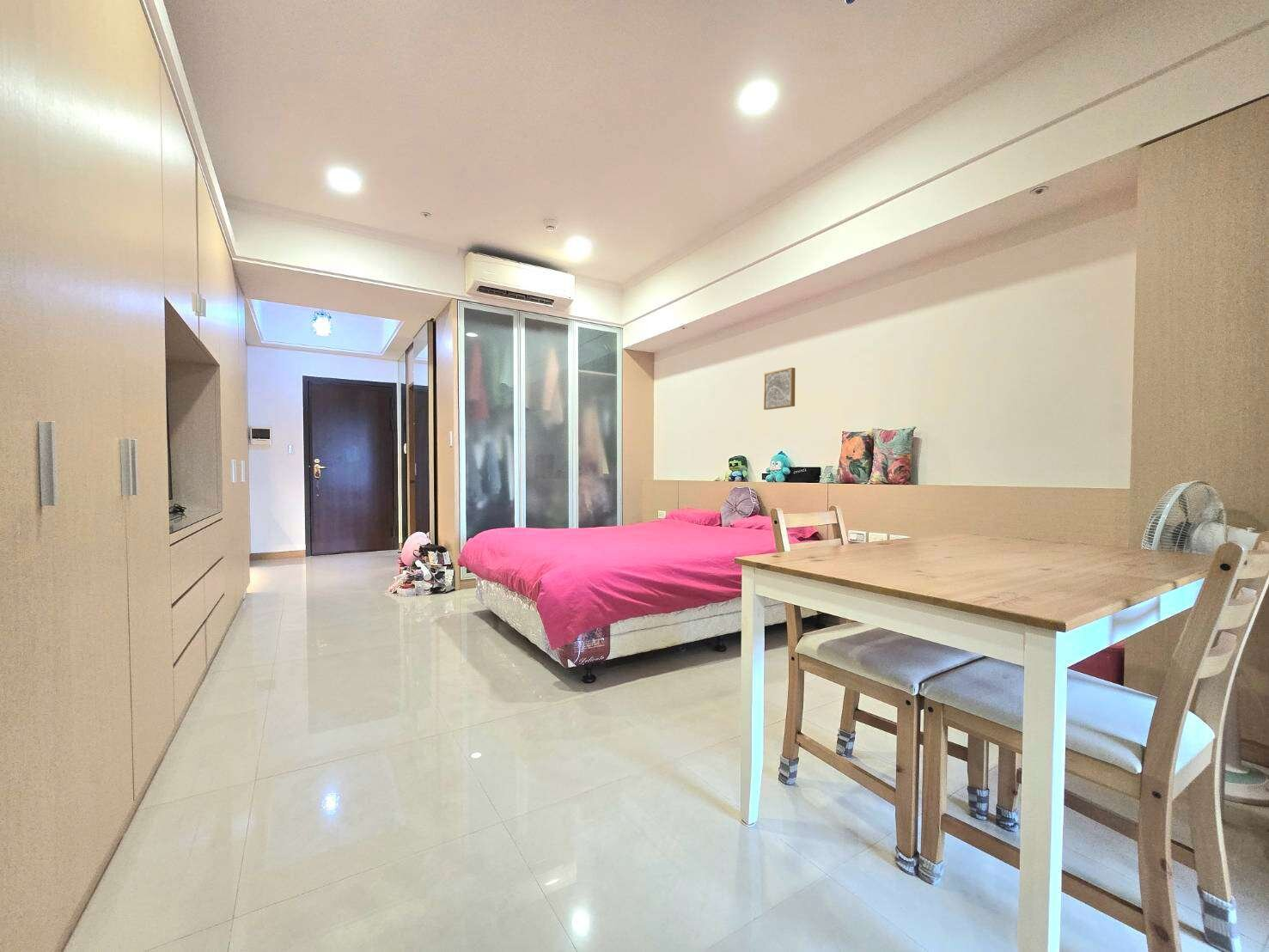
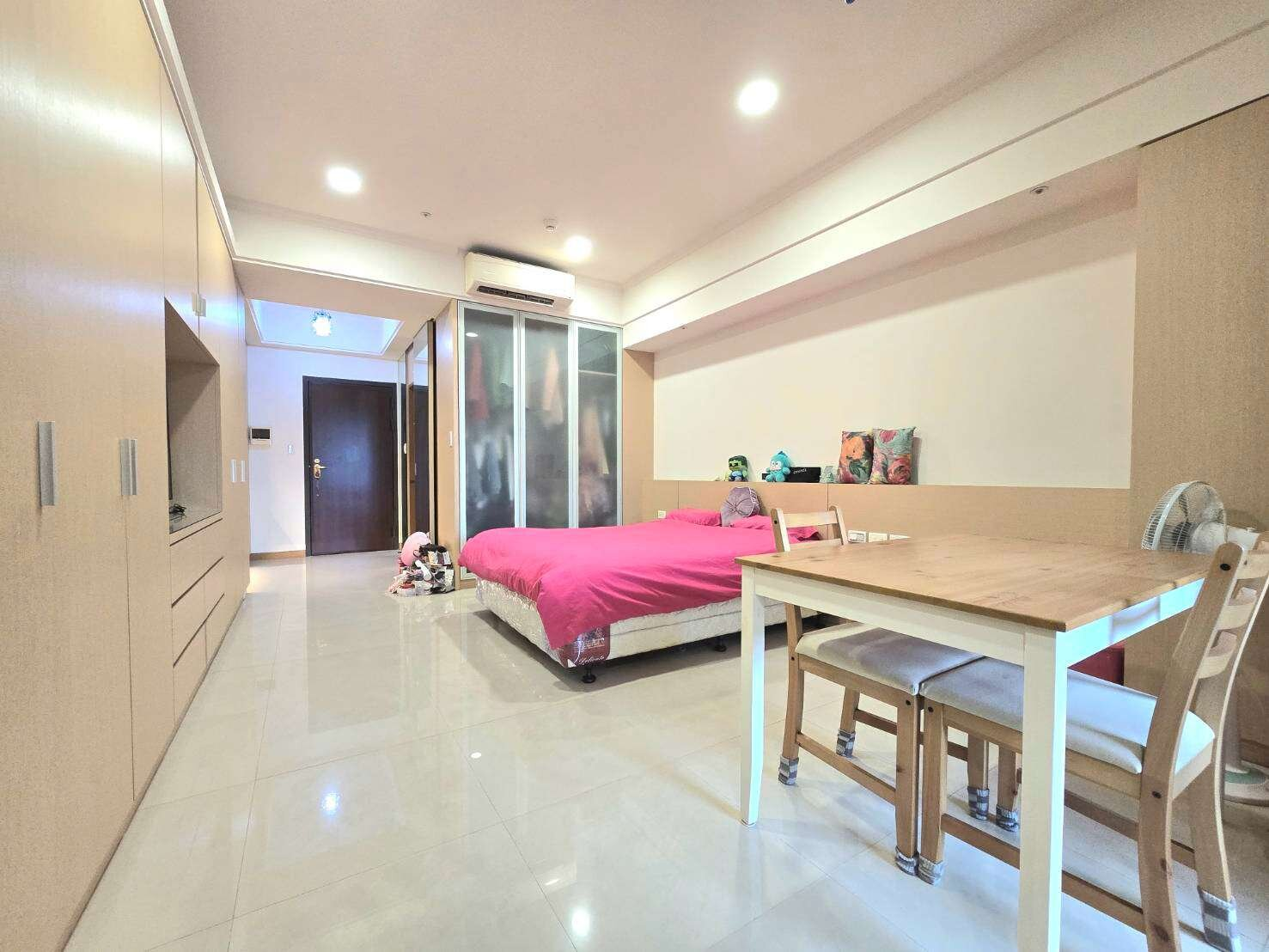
- wall art (778, 389)
